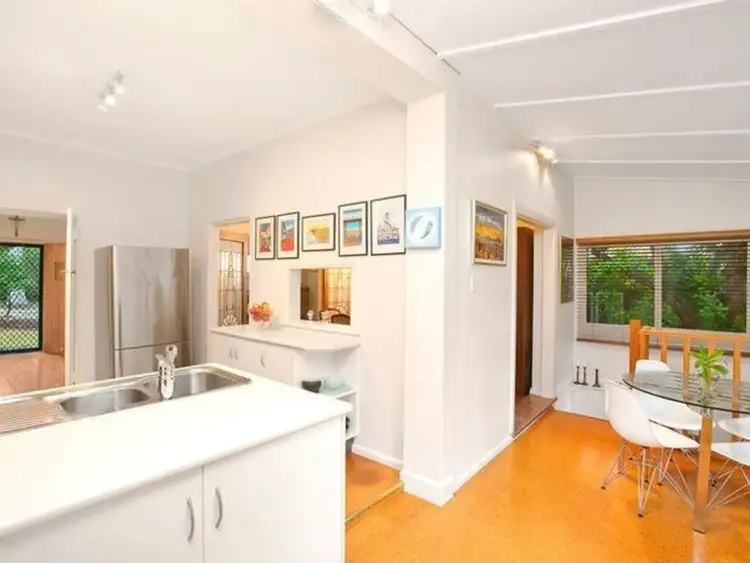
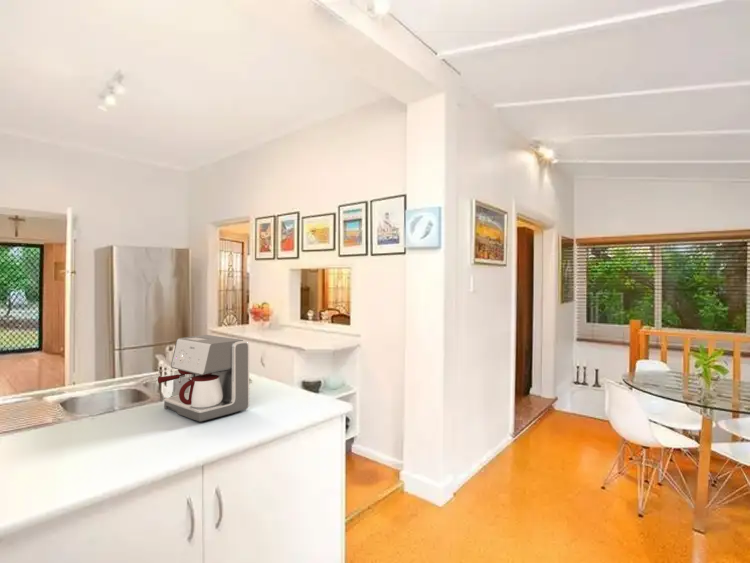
+ coffee maker (207, 373)
